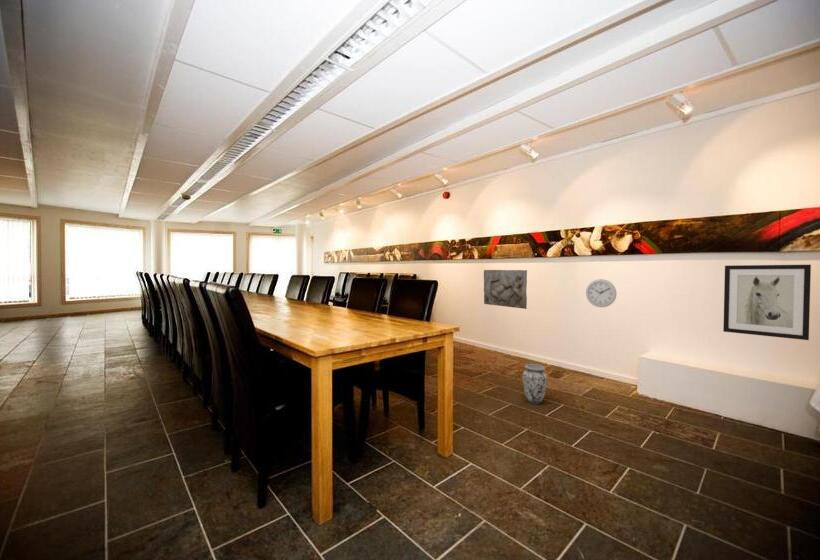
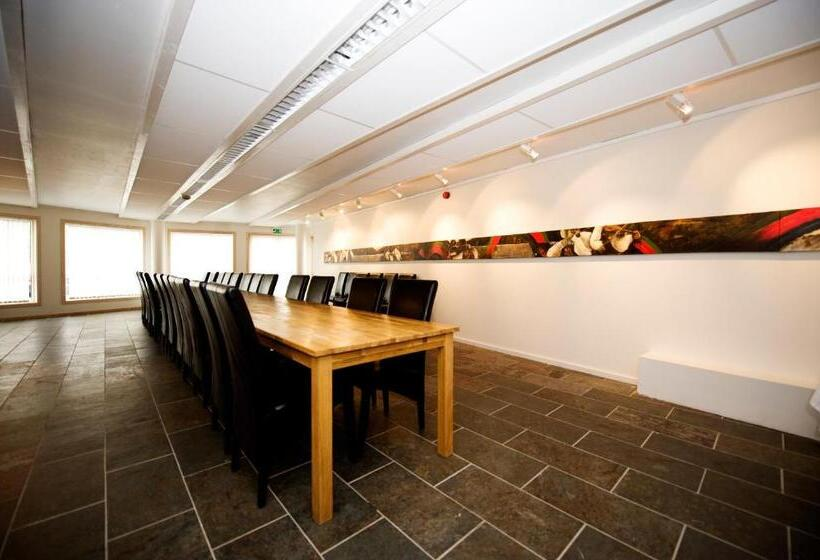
- wall art (764, 300)
- vase (534, 383)
- wall clock (600, 293)
- relief sculpture (503, 288)
